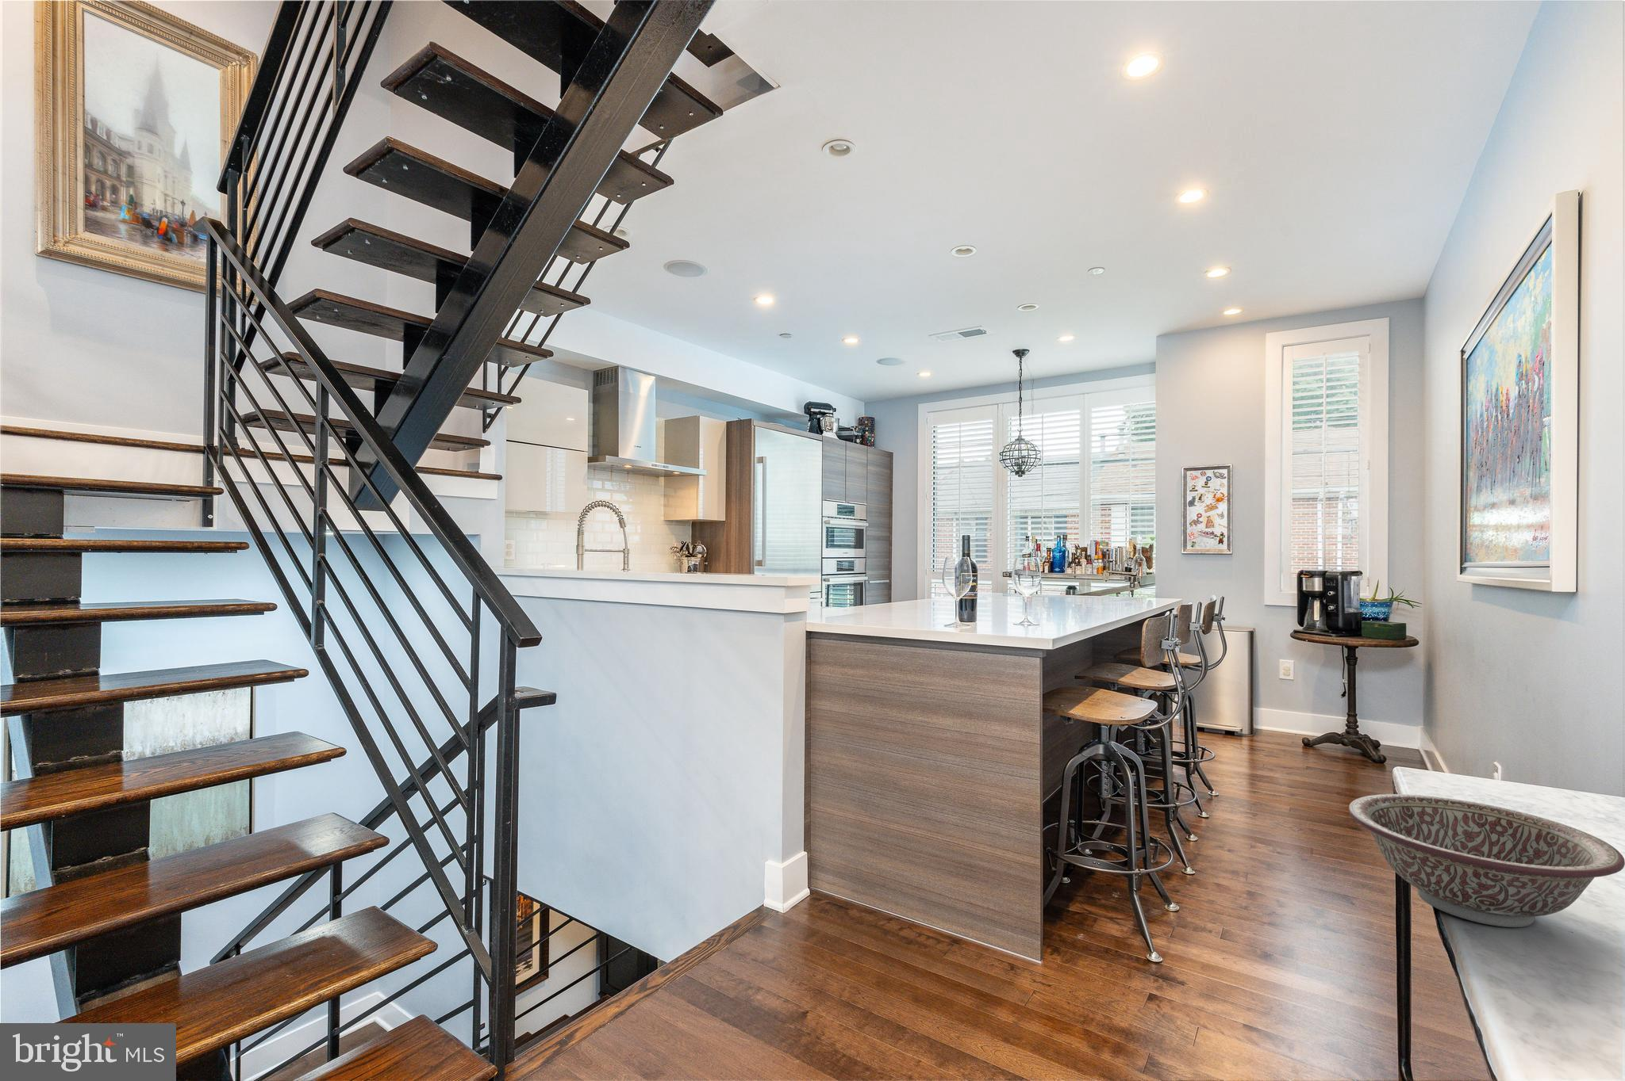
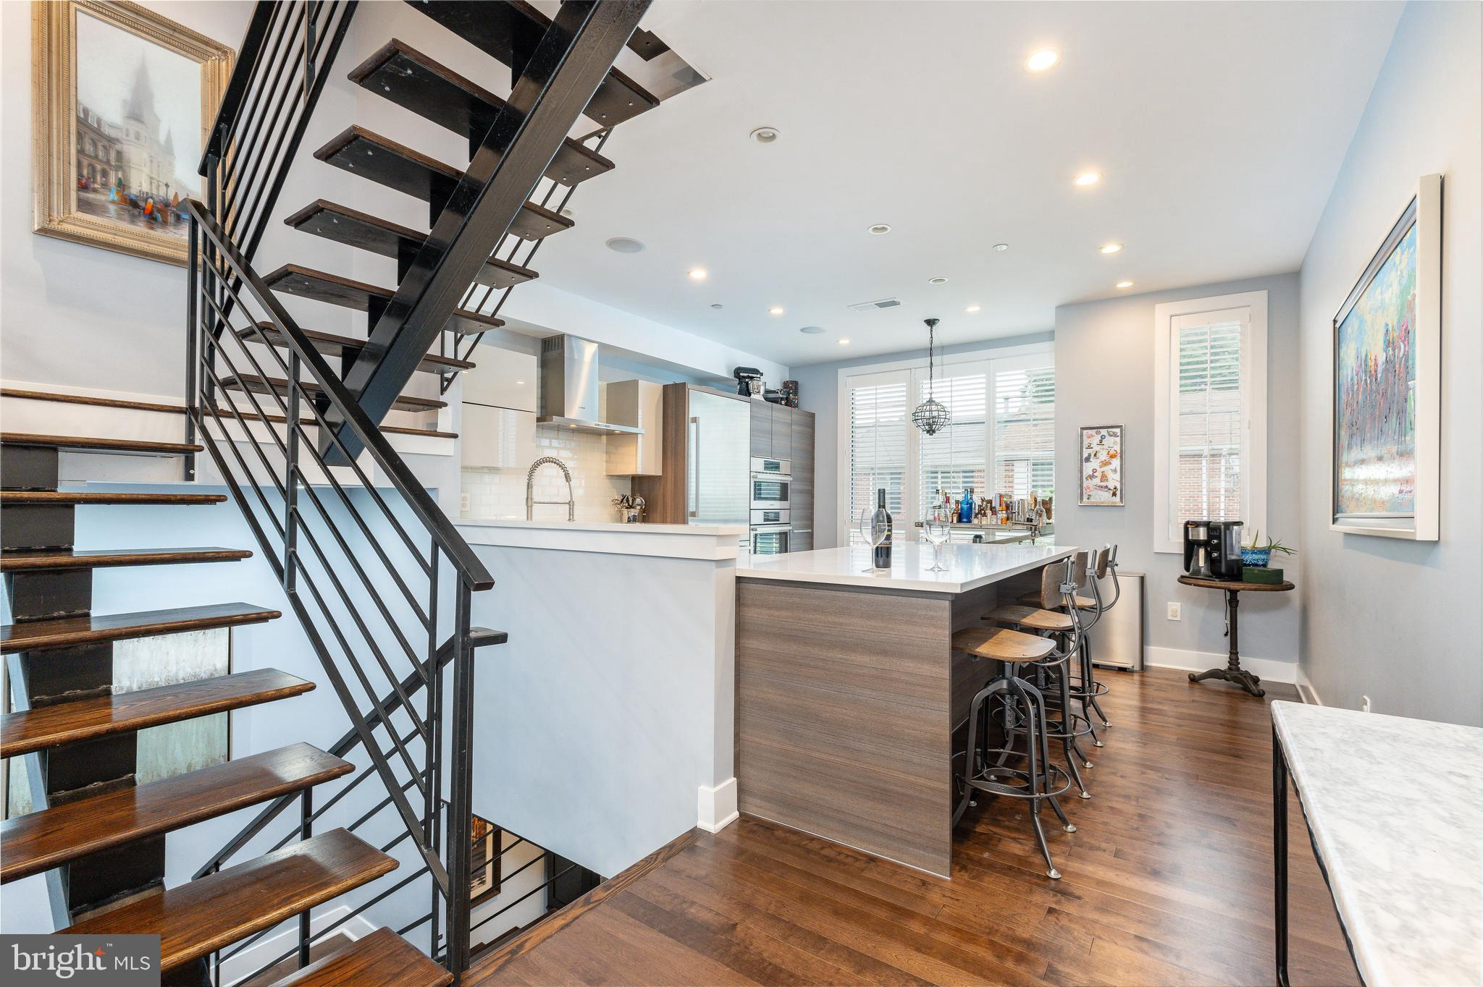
- decorative bowl (1473, 866)
